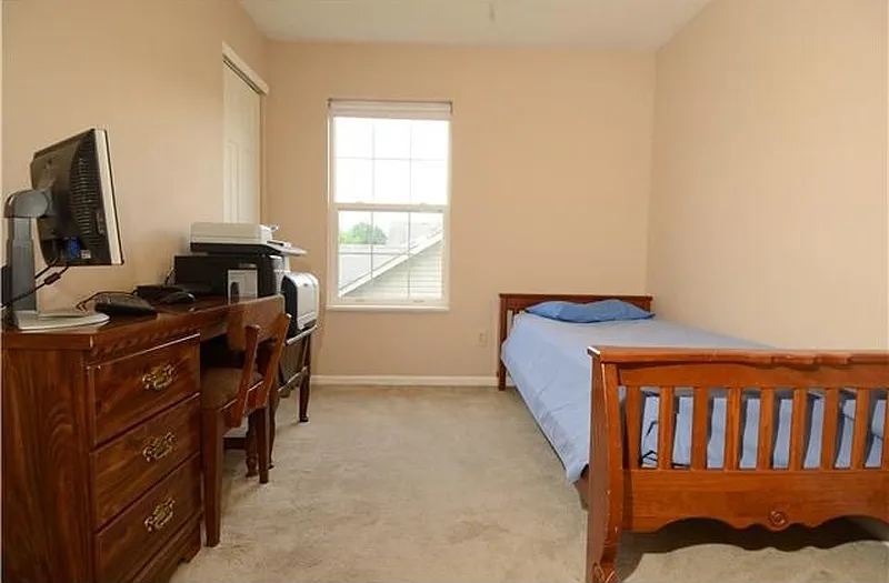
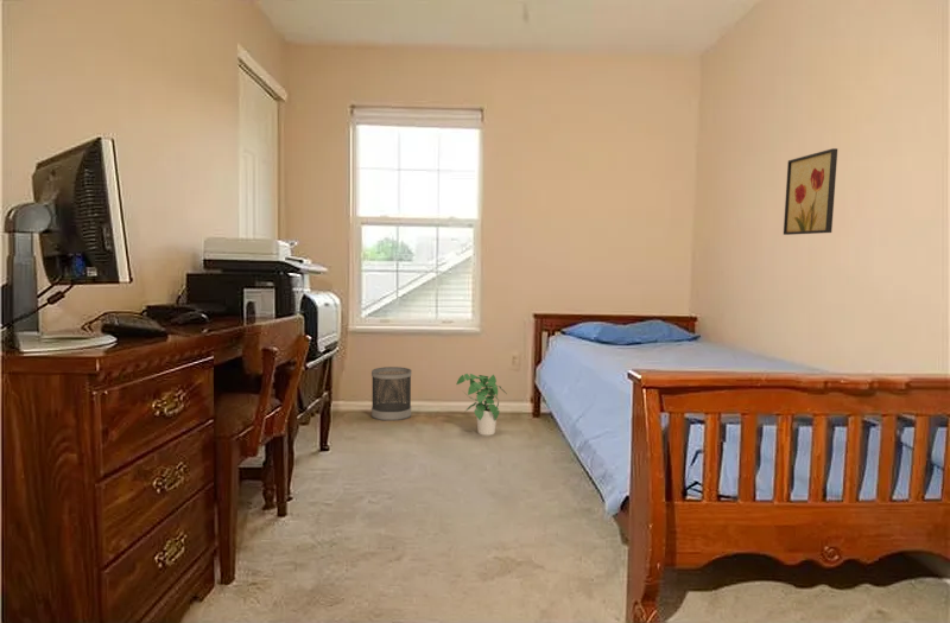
+ wall art (810, 195)
+ potted plant (481, 403)
+ wastebasket (391, 393)
